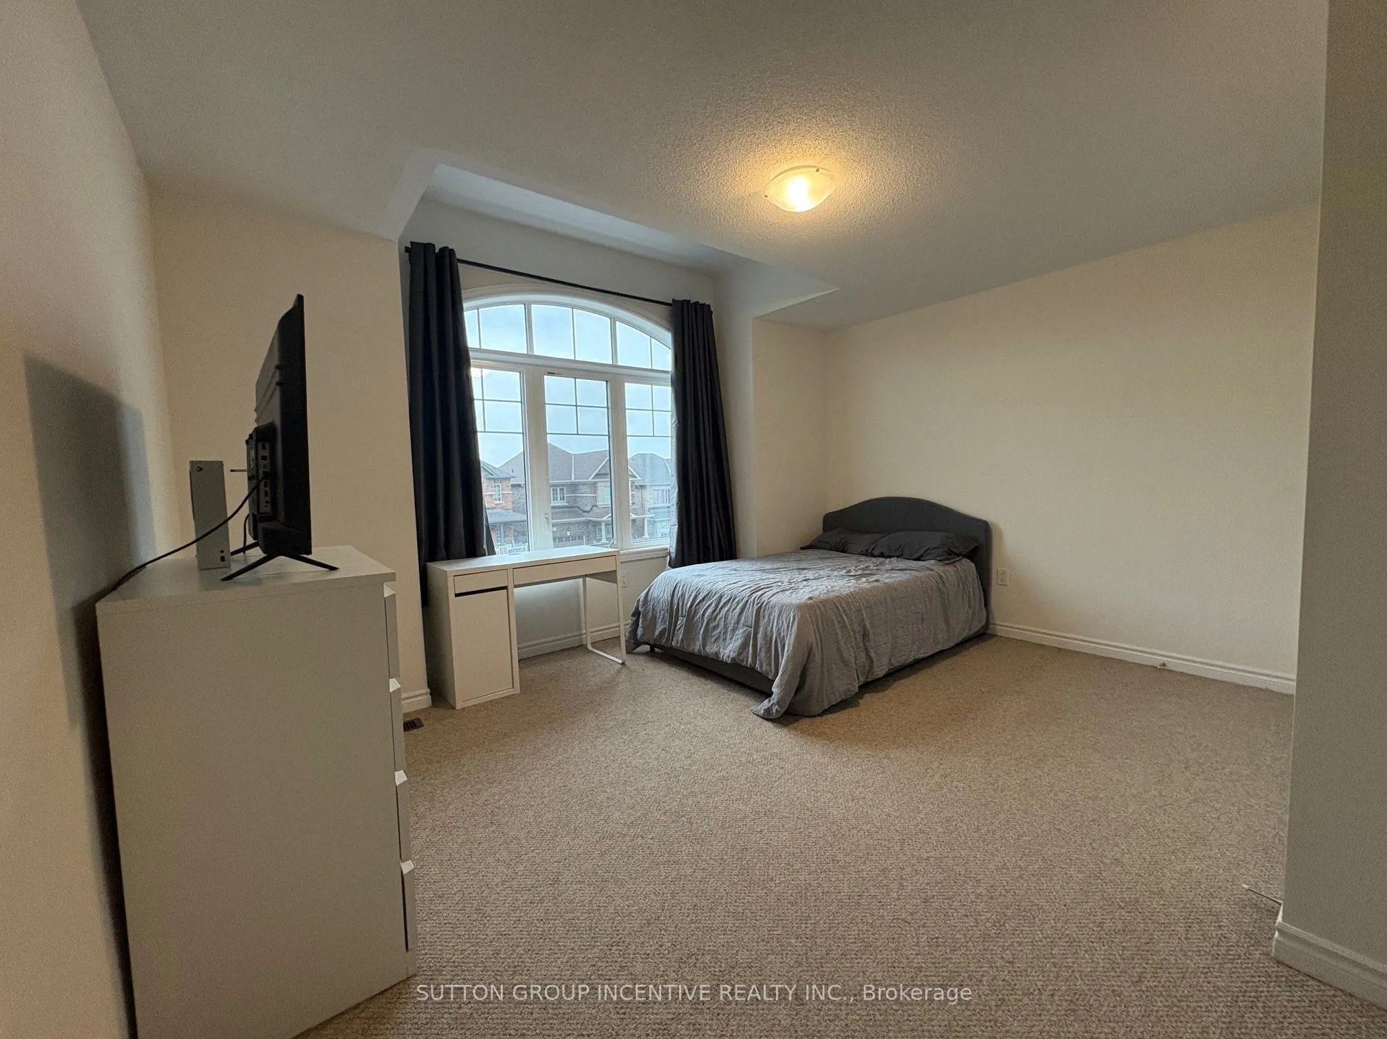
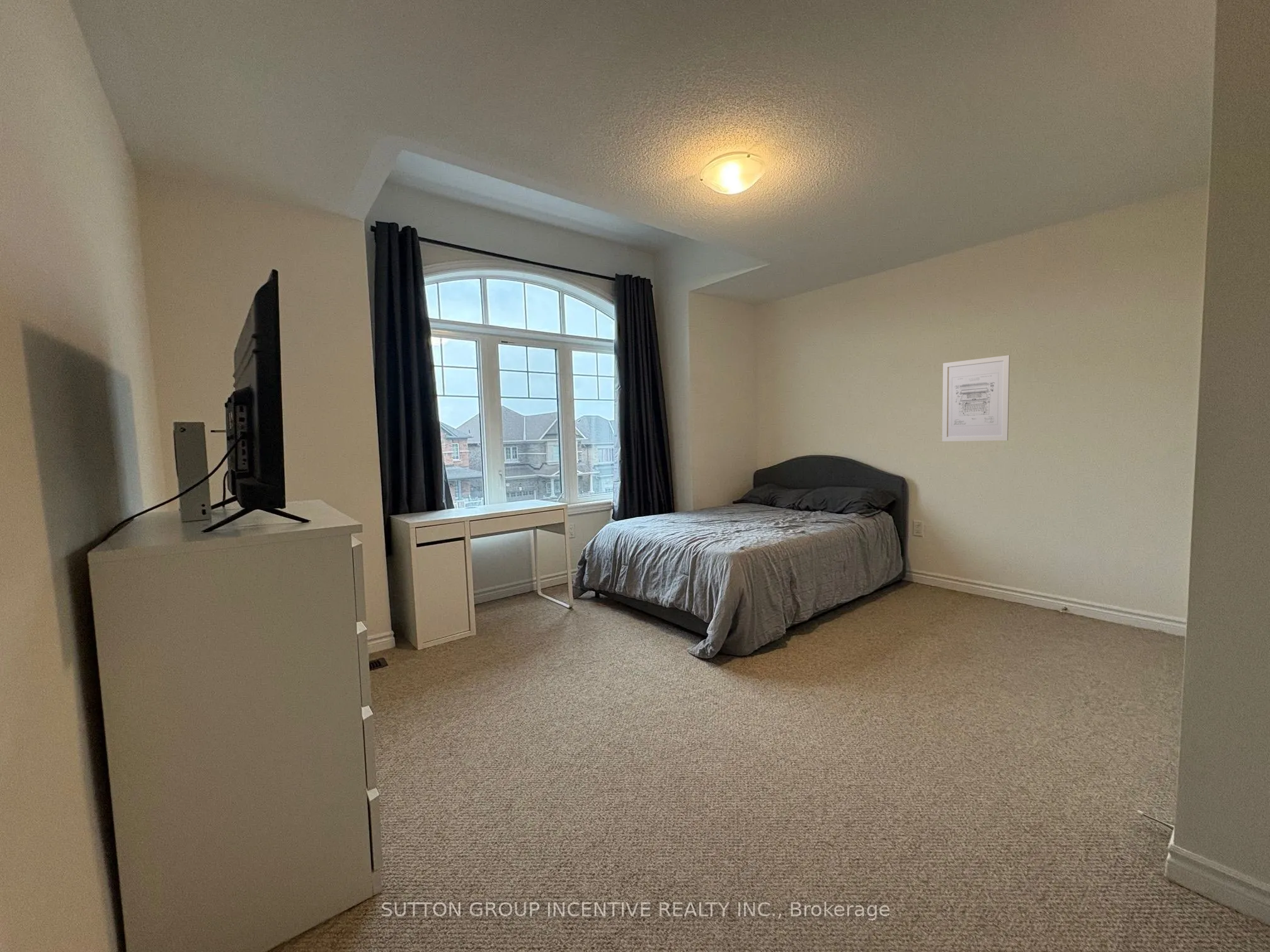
+ wall art (974, 400)
